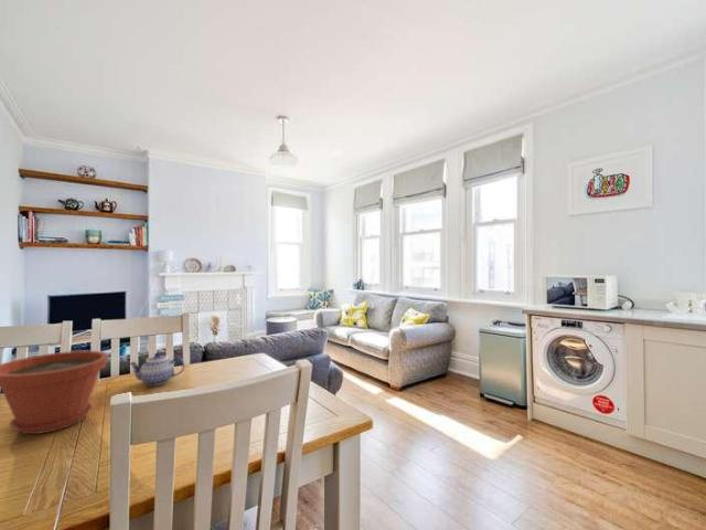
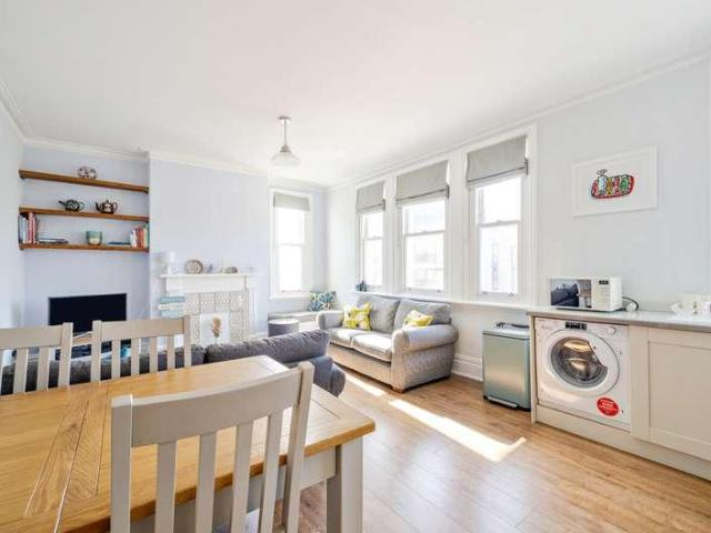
- plant pot (53, 392)
- teapot (157, 368)
